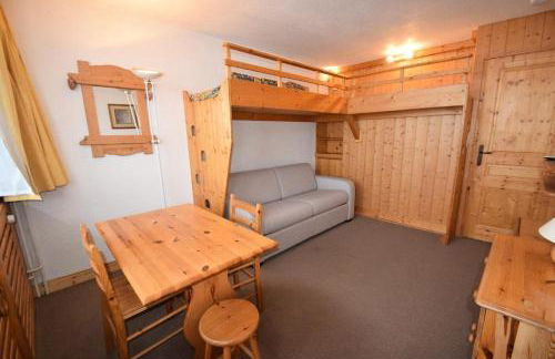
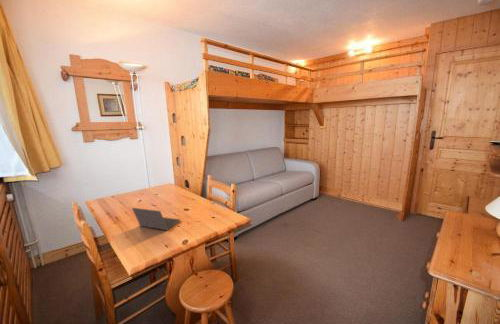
+ laptop computer (157, 214)
